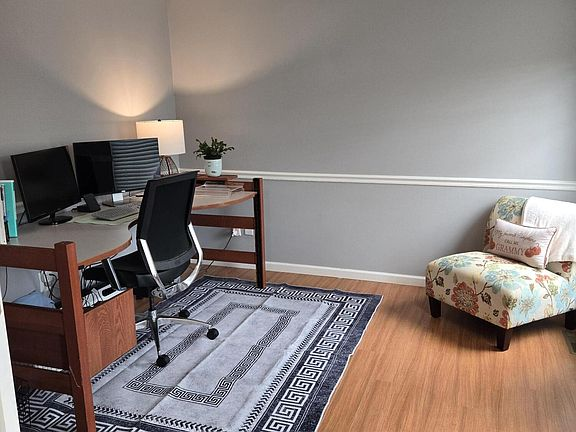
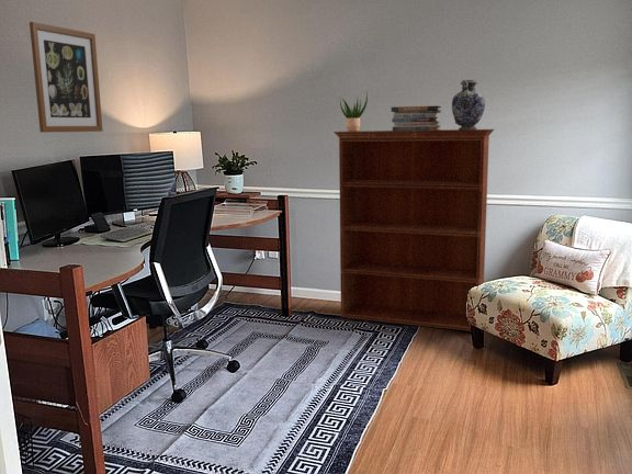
+ potted plant (353, 111)
+ bookcase (411, 226)
+ book stack (416, 117)
+ decorative vase (467, 104)
+ wall art (68, 80)
